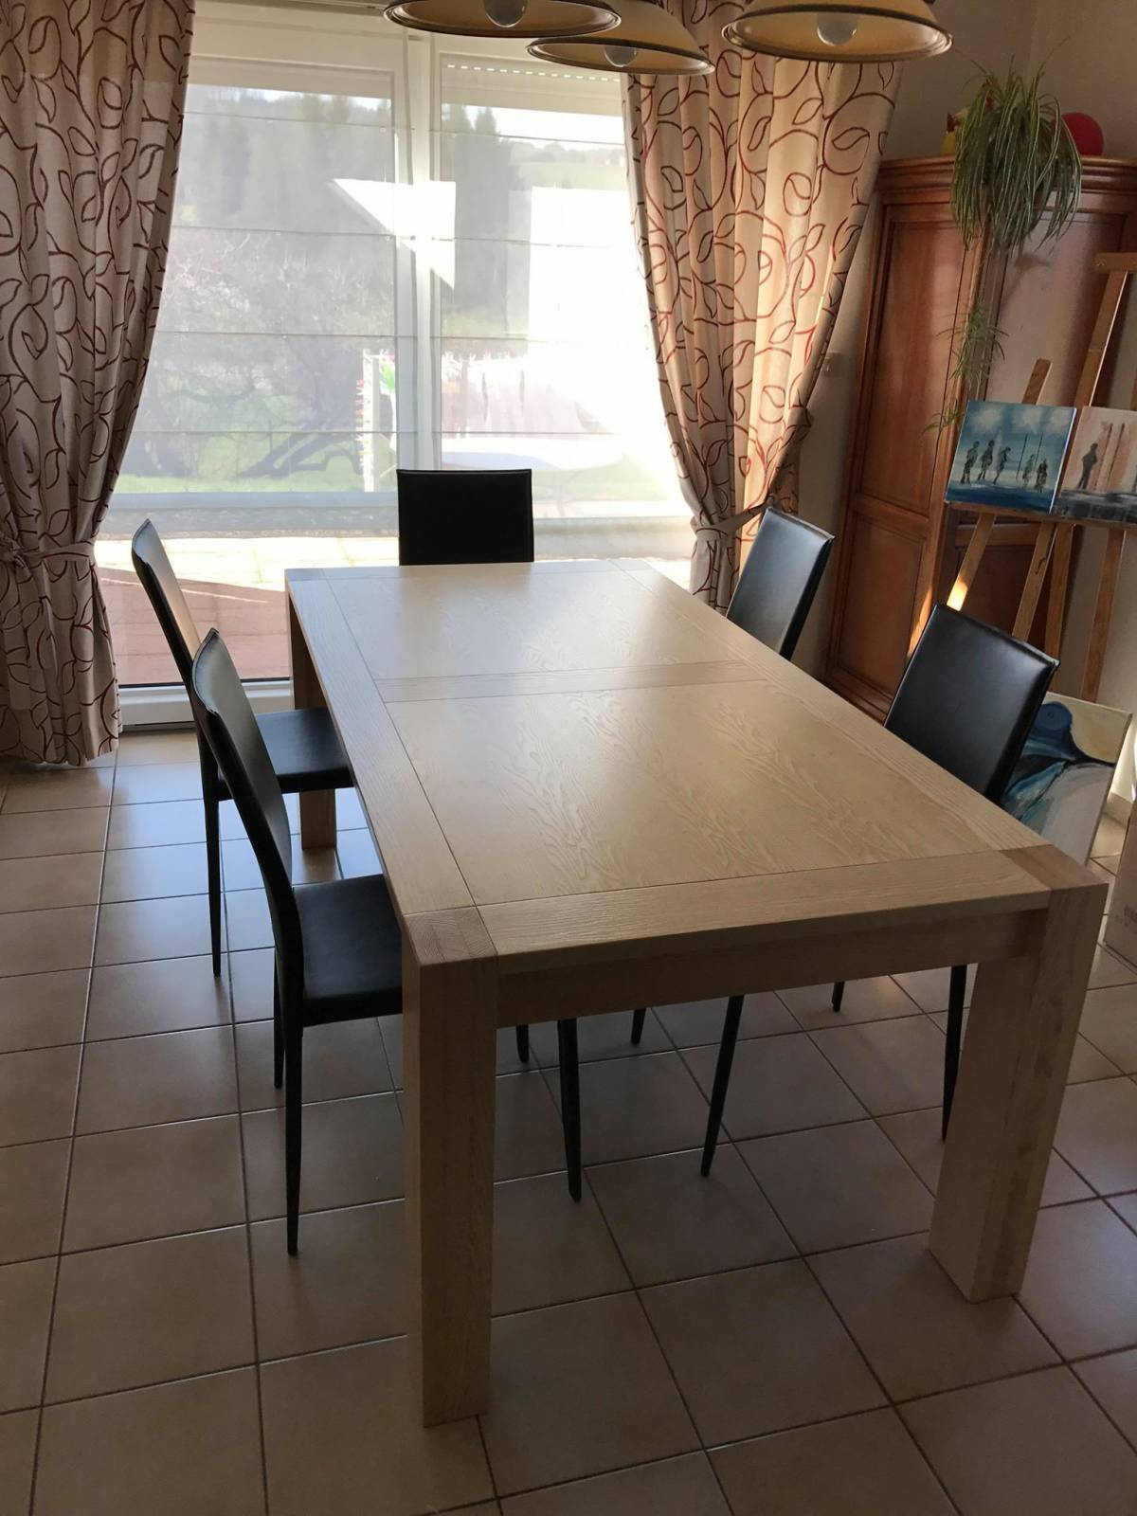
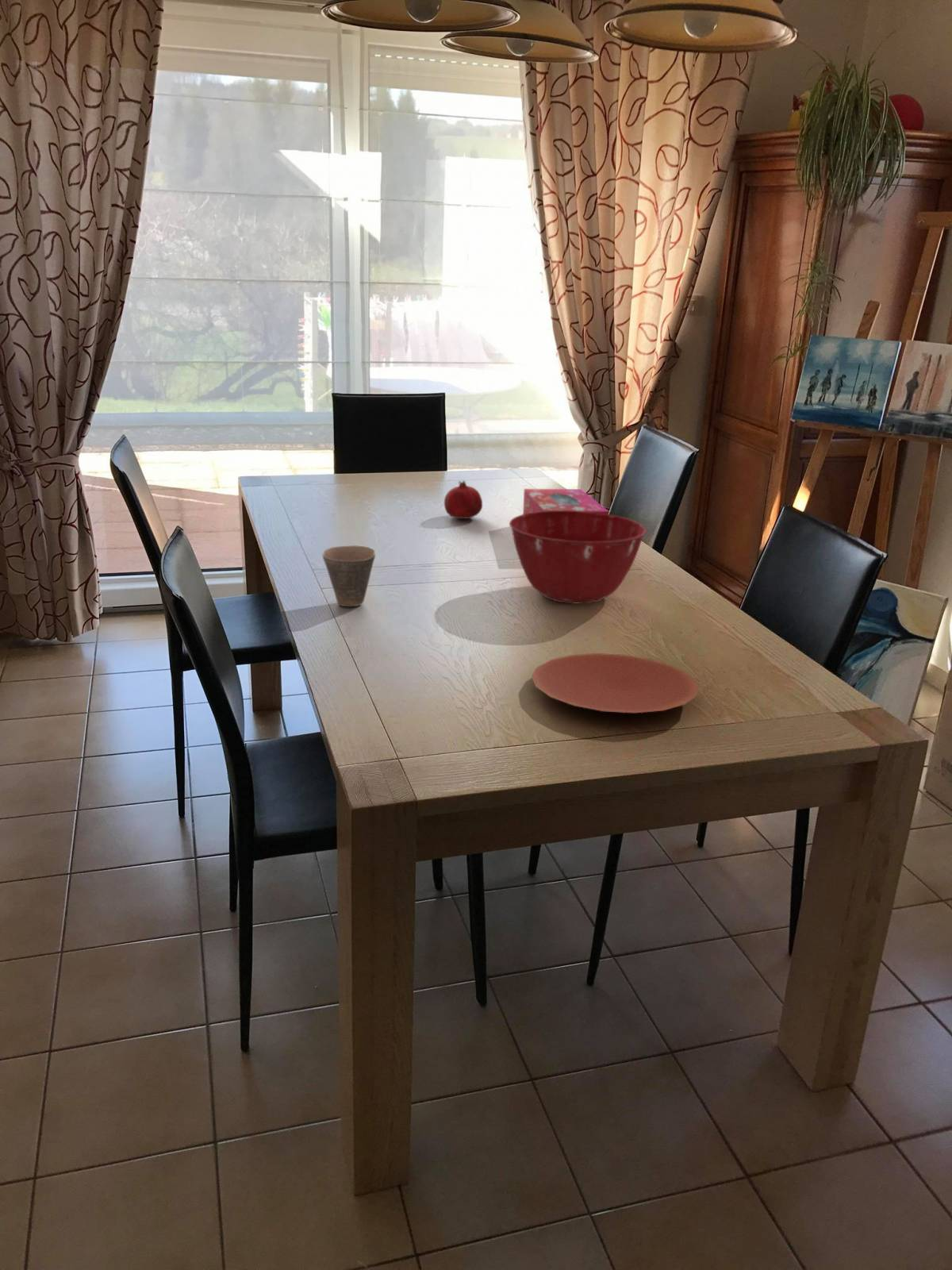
+ plate (613, 687)
+ mixing bowl (575, 560)
+ cup (349, 578)
+ fruit (463, 498)
+ tissue box (563, 510)
